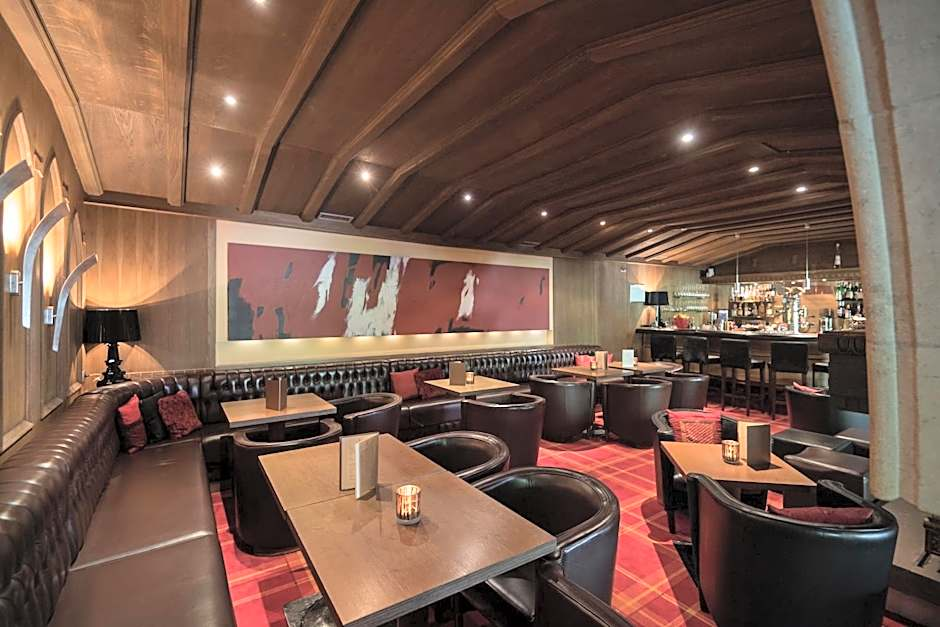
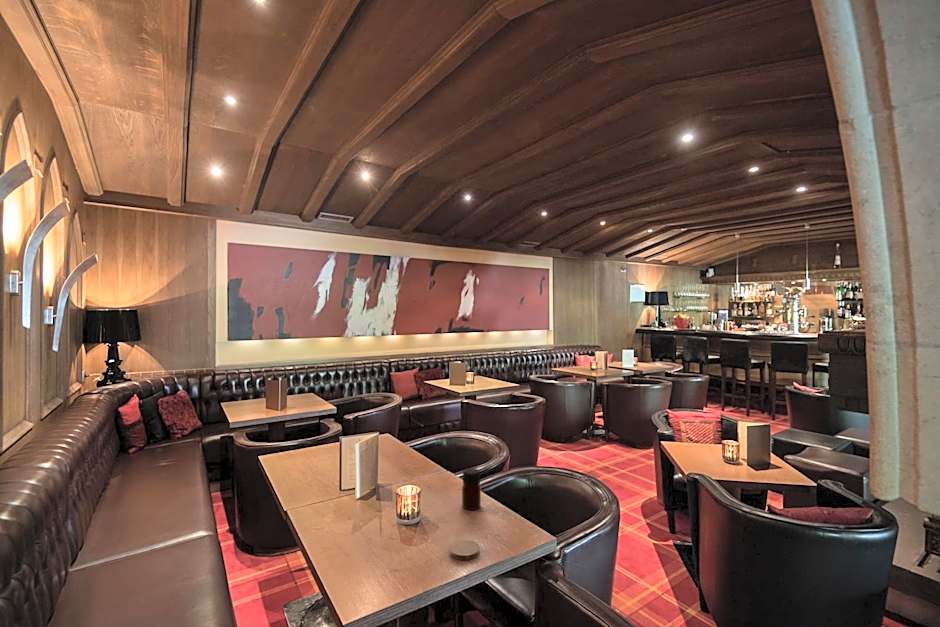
+ coaster (464, 549)
+ bottle (471, 488)
